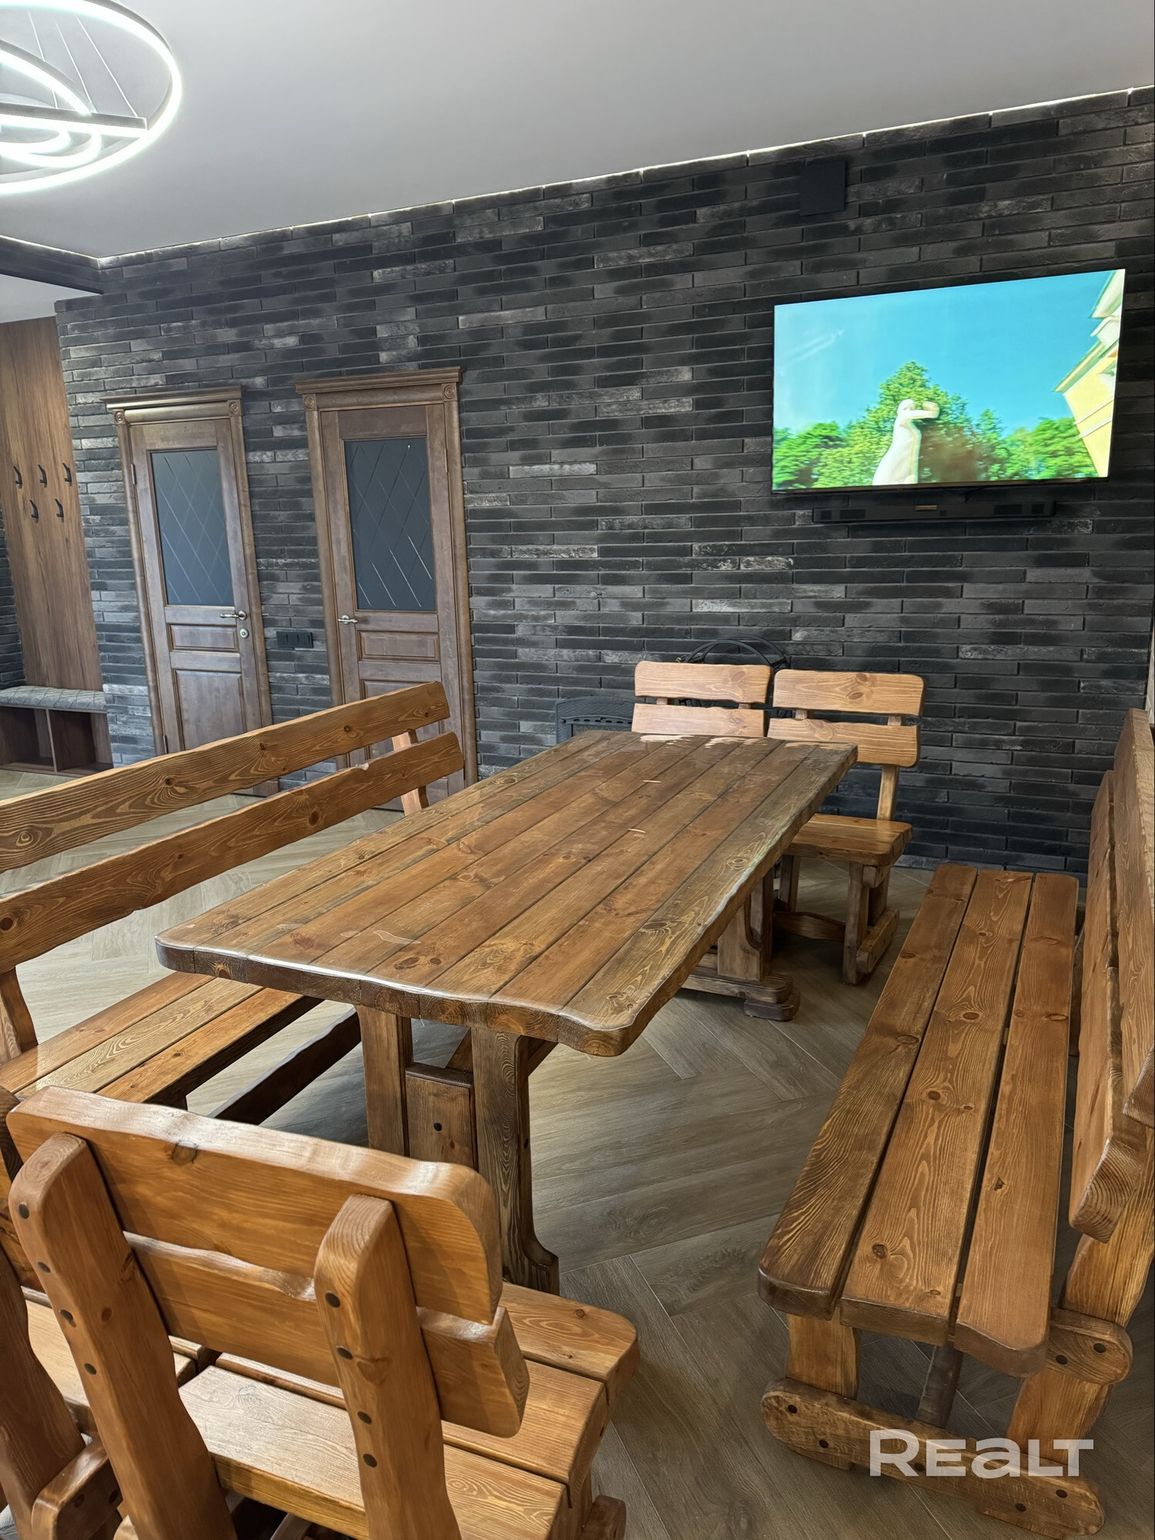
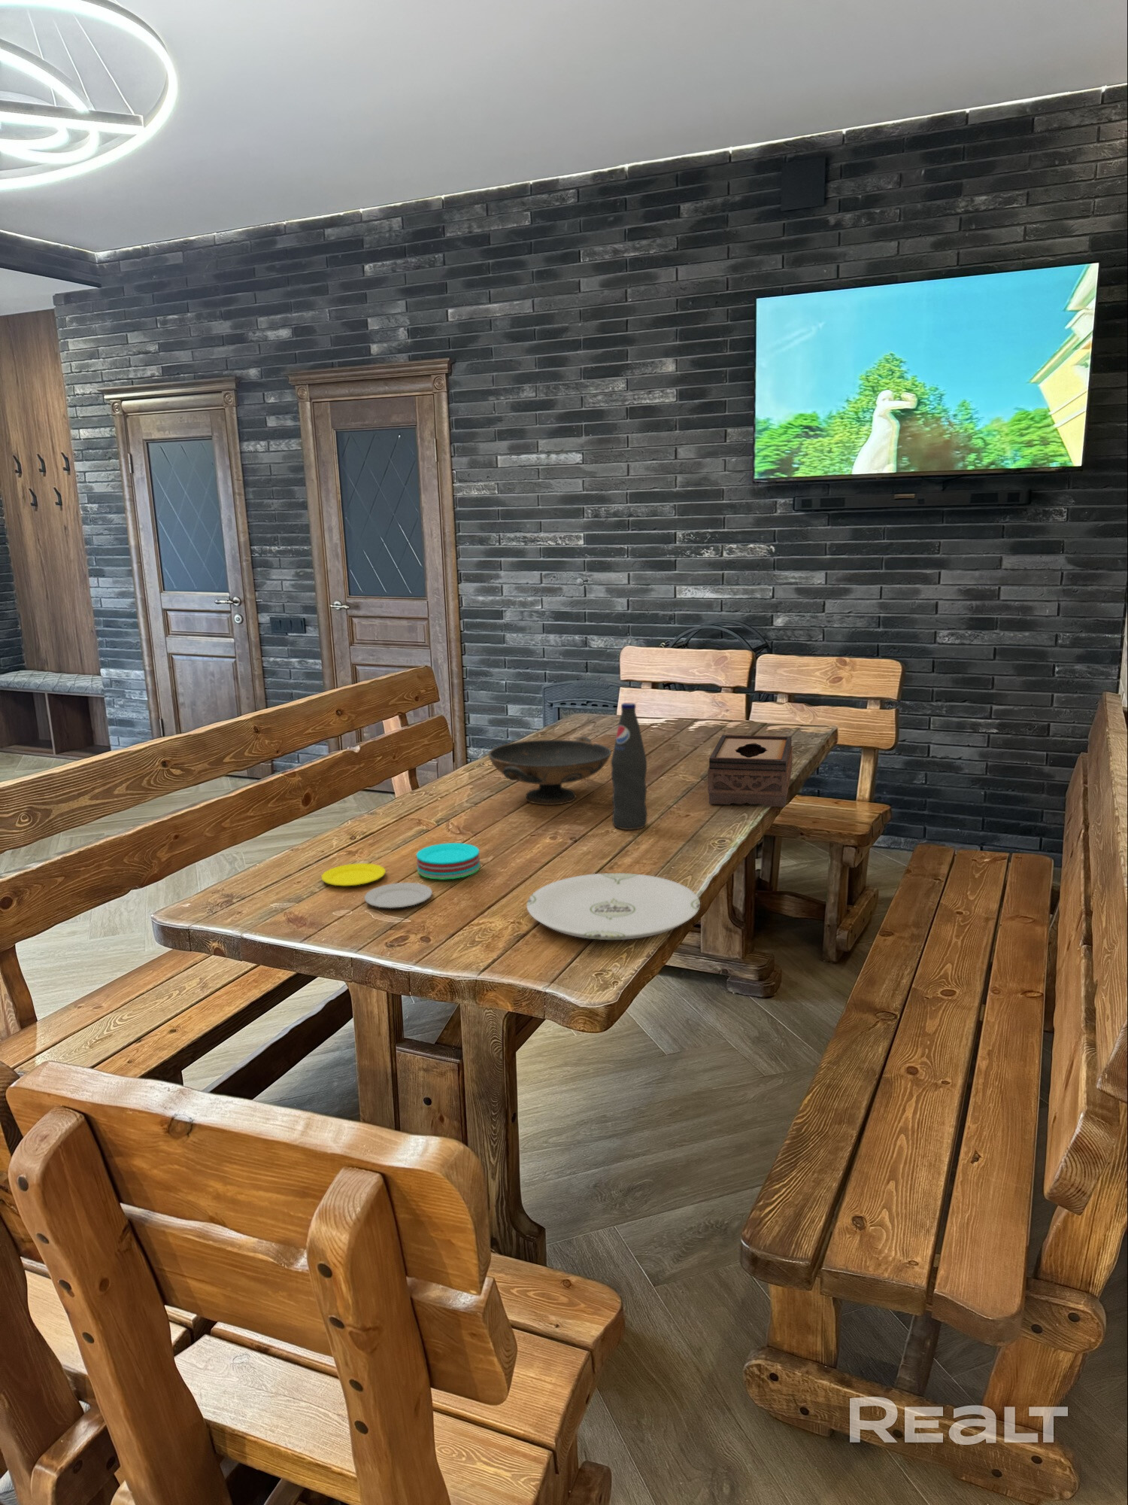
+ plate (613, 908)
+ bottle (629, 764)
+ decorative bowl (551, 774)
+ plate (402, 883)
+ tissue box (751, 768)
